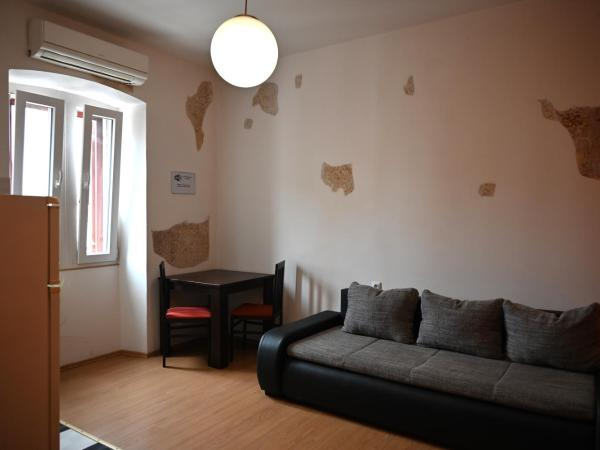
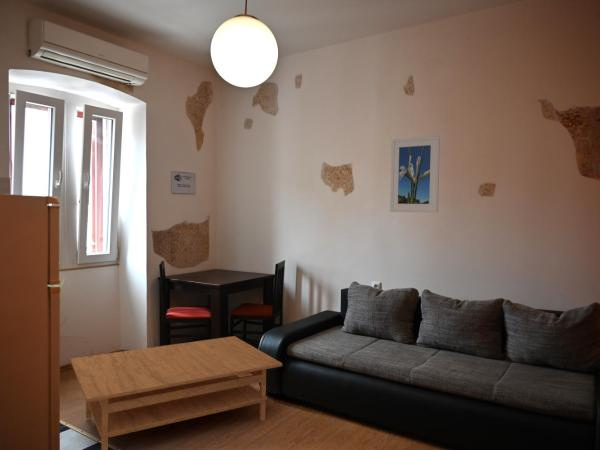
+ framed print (414, 175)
+ coffee table (175, 390)
